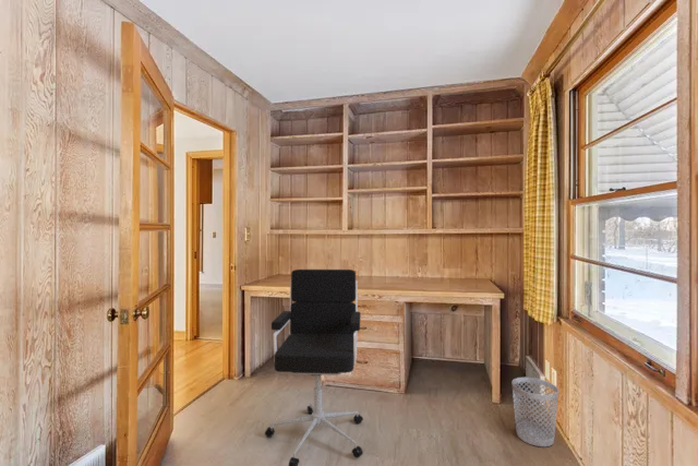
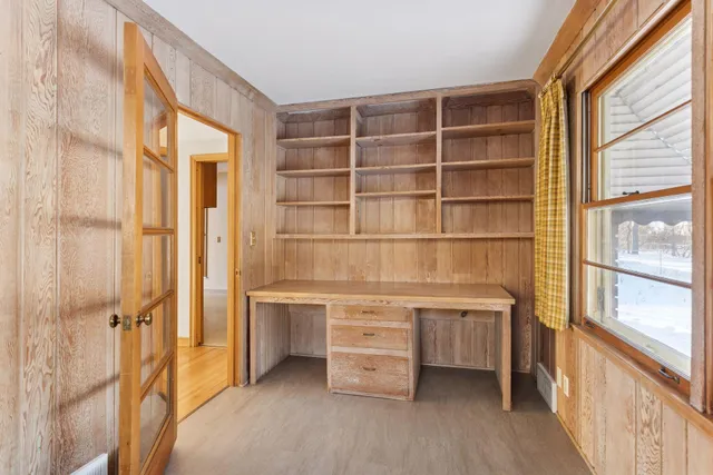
- office chair (321, 350)
- wastebasket (534, 411)
